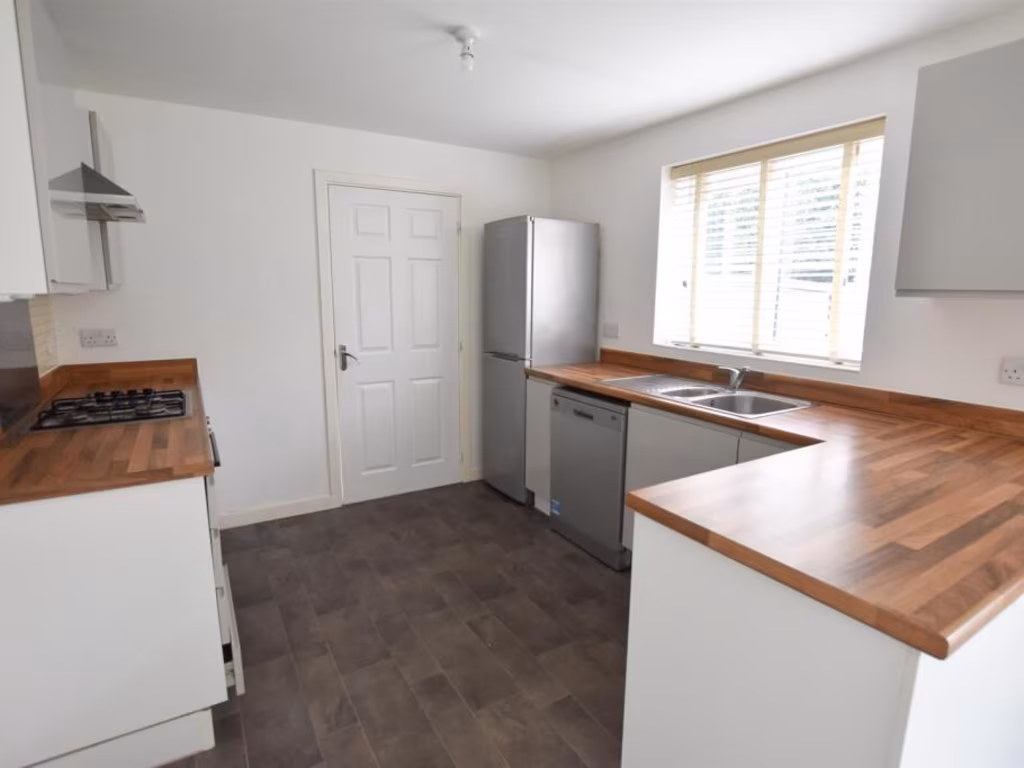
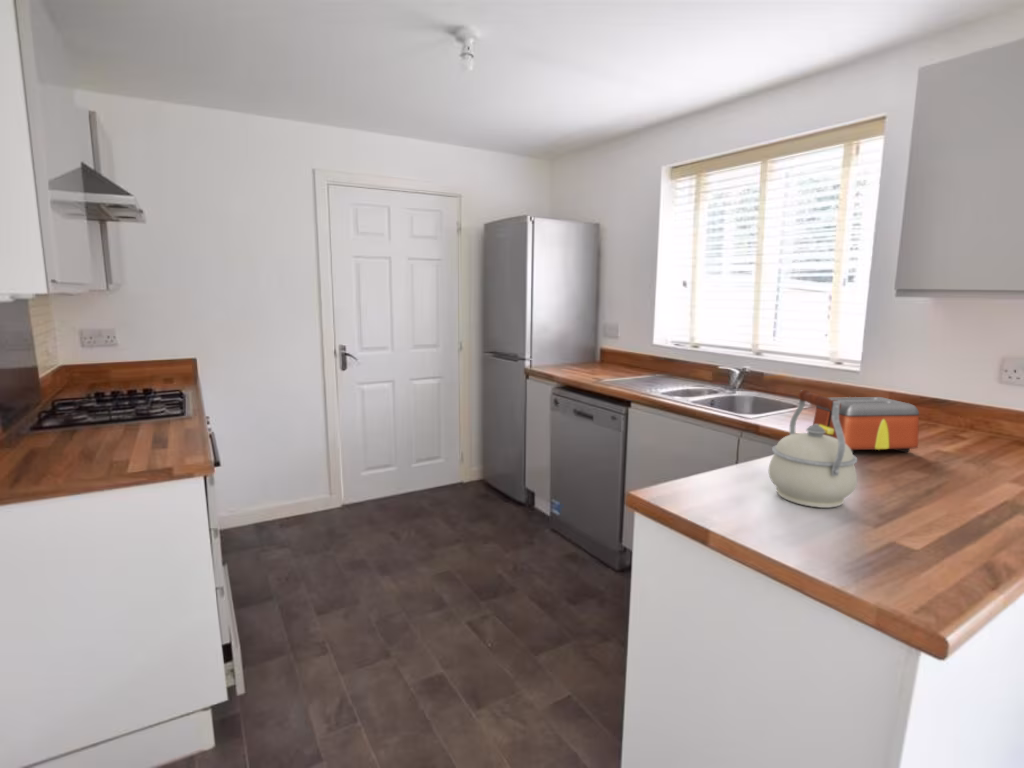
+ toaster (862, 424)
+ kettle (810, 444)
